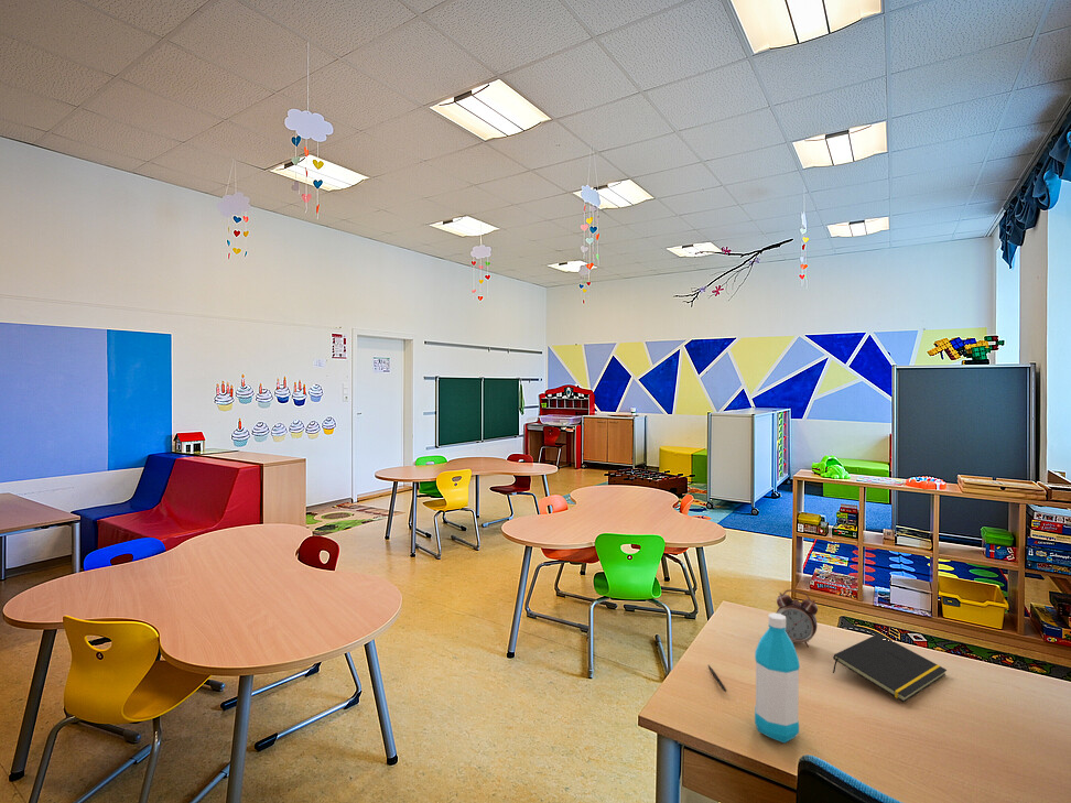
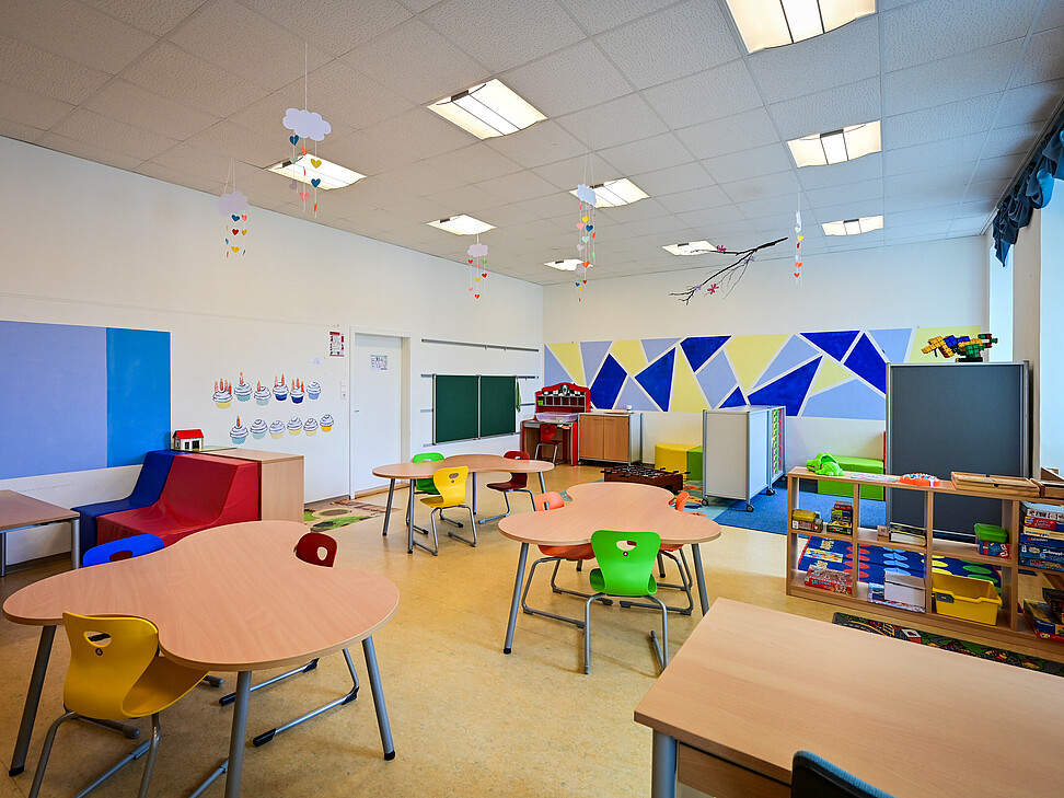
- alarm clock (796, 616)
- pen (716, 676)
- notepad (889, 664)
- water bottle (776, 674)
